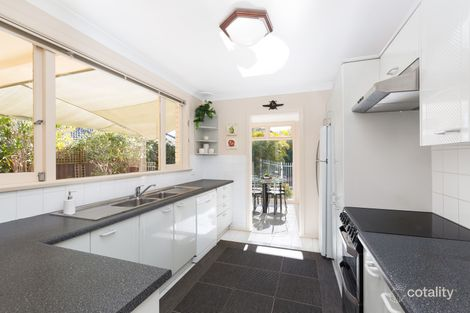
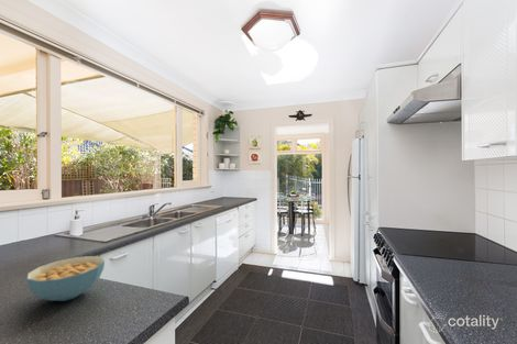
+ cereal bowl (68, 281)
